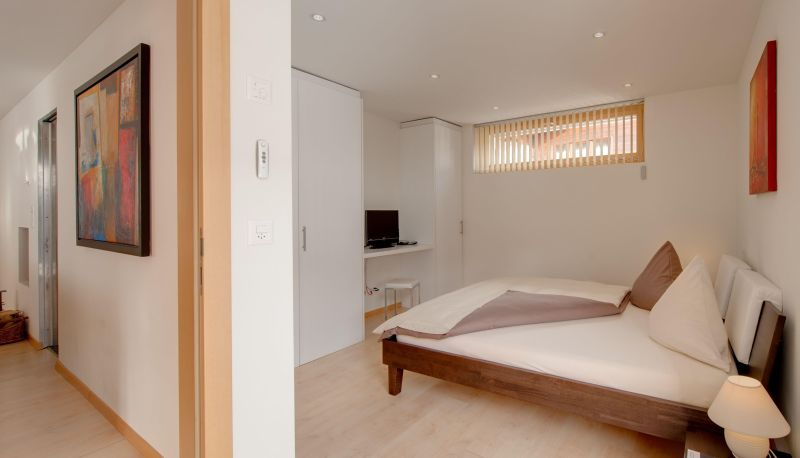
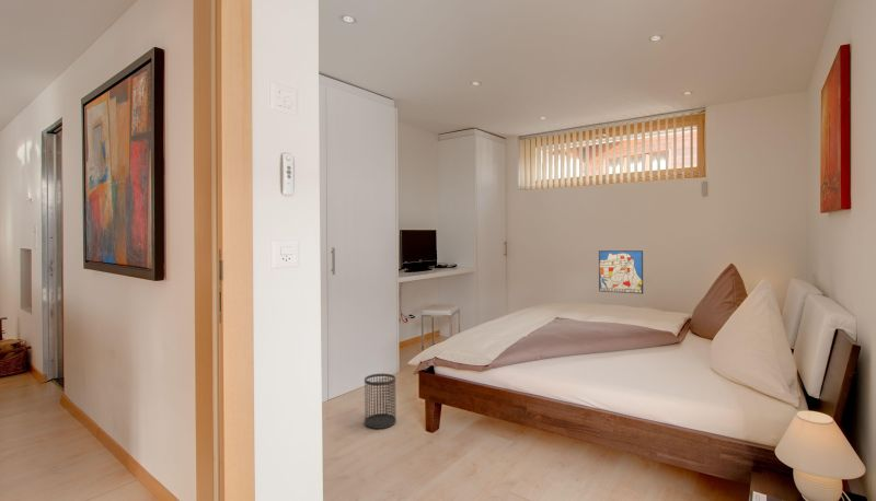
+ wall art (620, 271)
+ wastebasket (380, 399)
